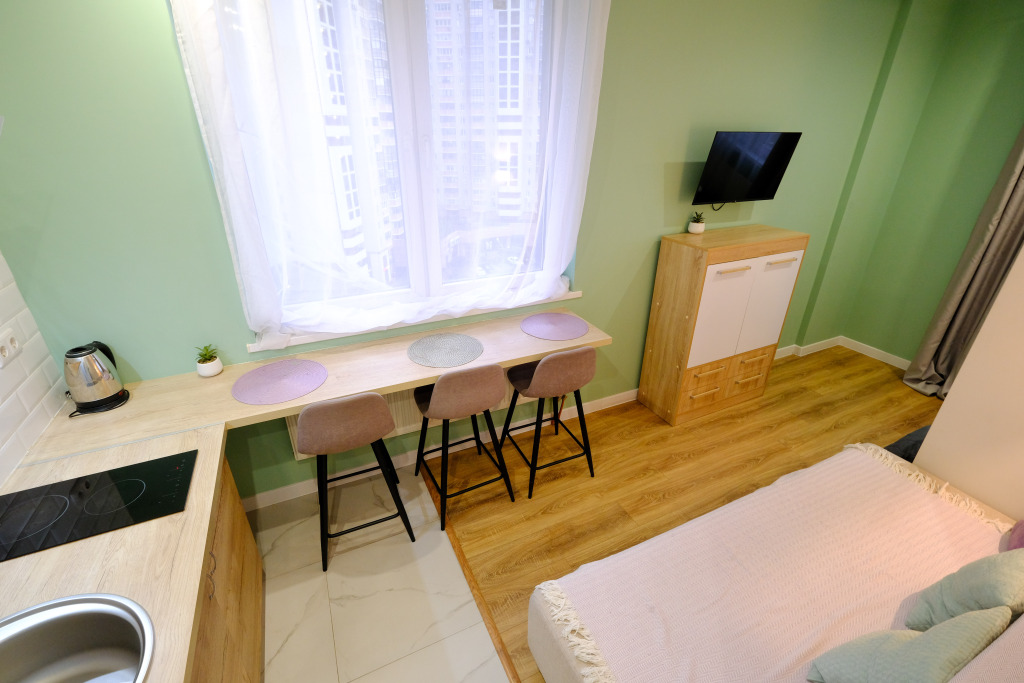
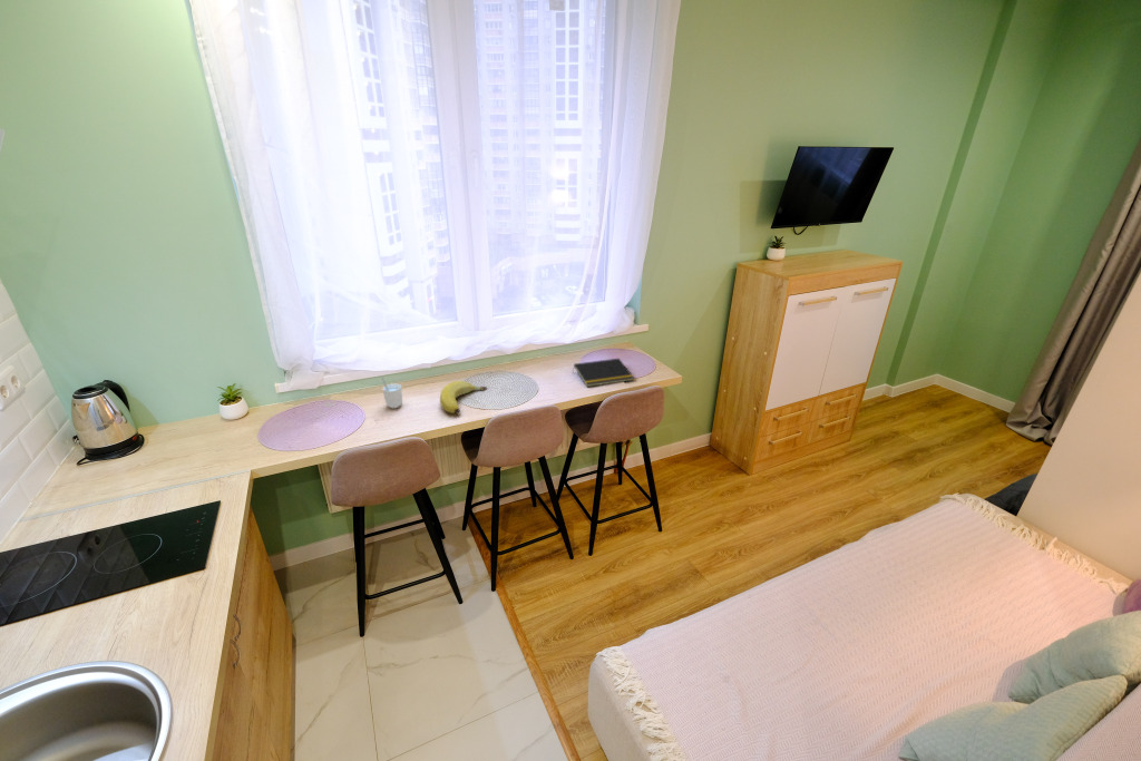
+ cup (391, 392)
+ banana (464, 393)
+ notepad (603, 371)
